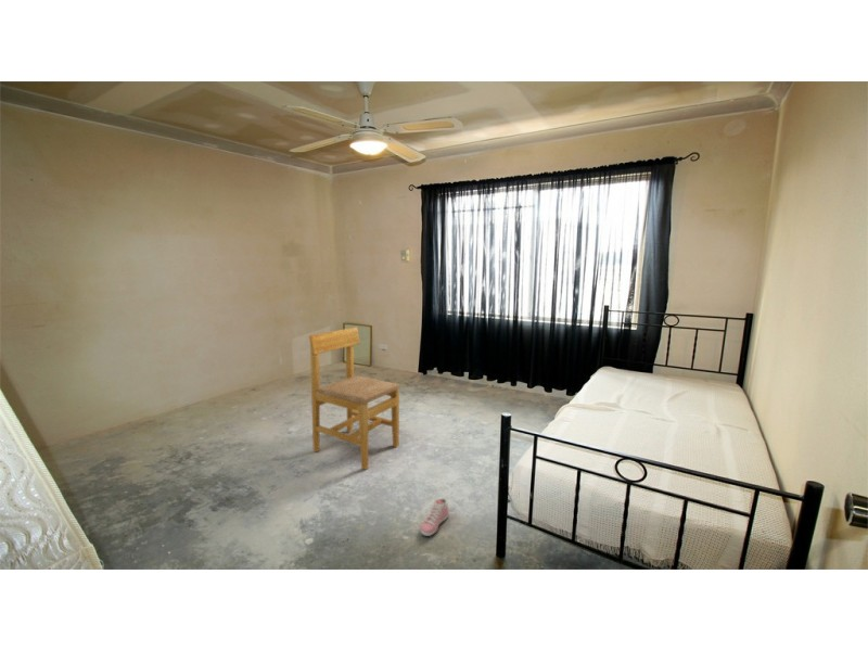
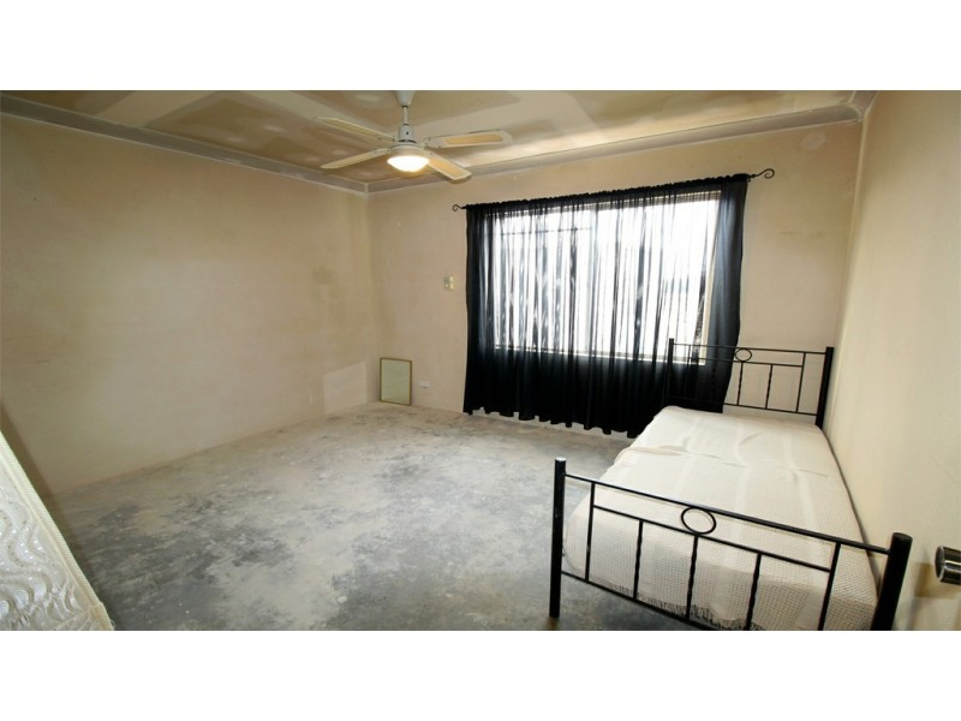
- chair (356, 392)
- sneaker (434, 513)
